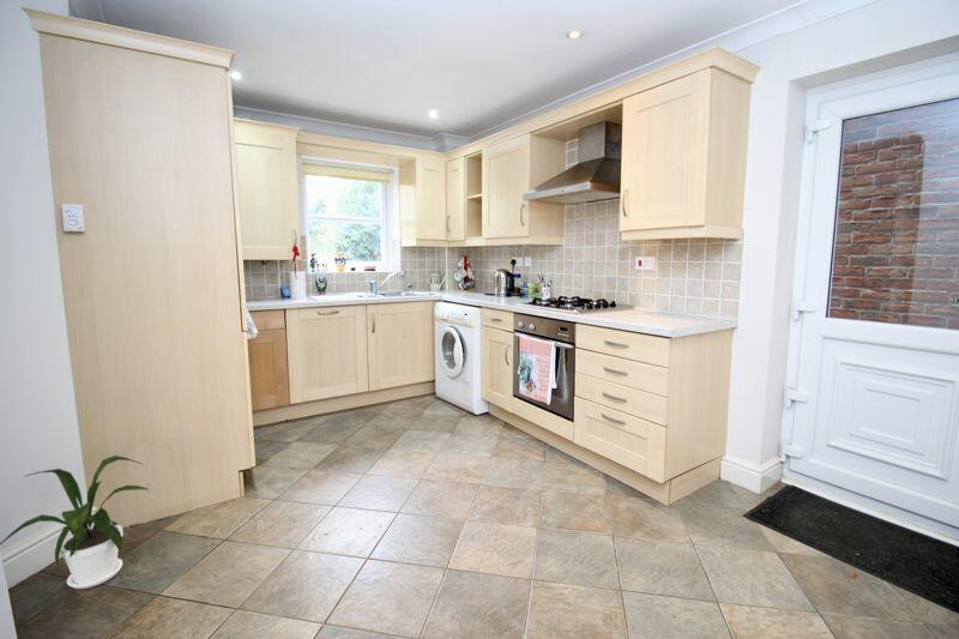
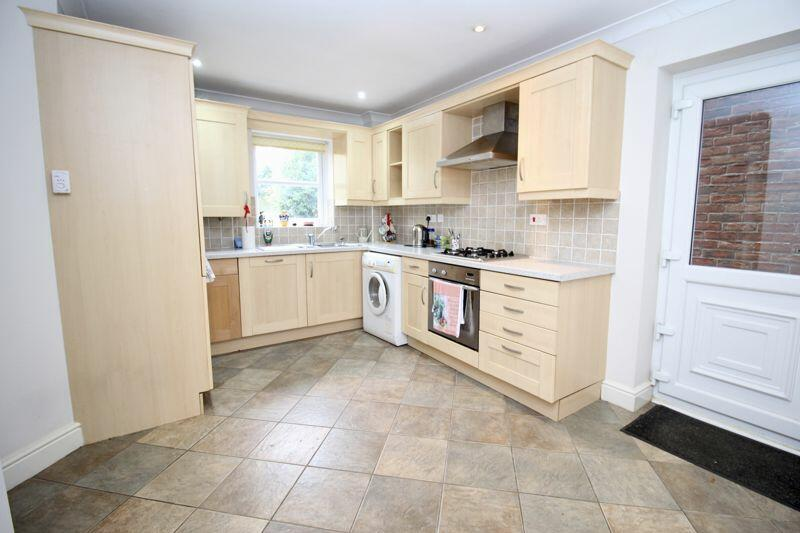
- house plant (86, 518)
